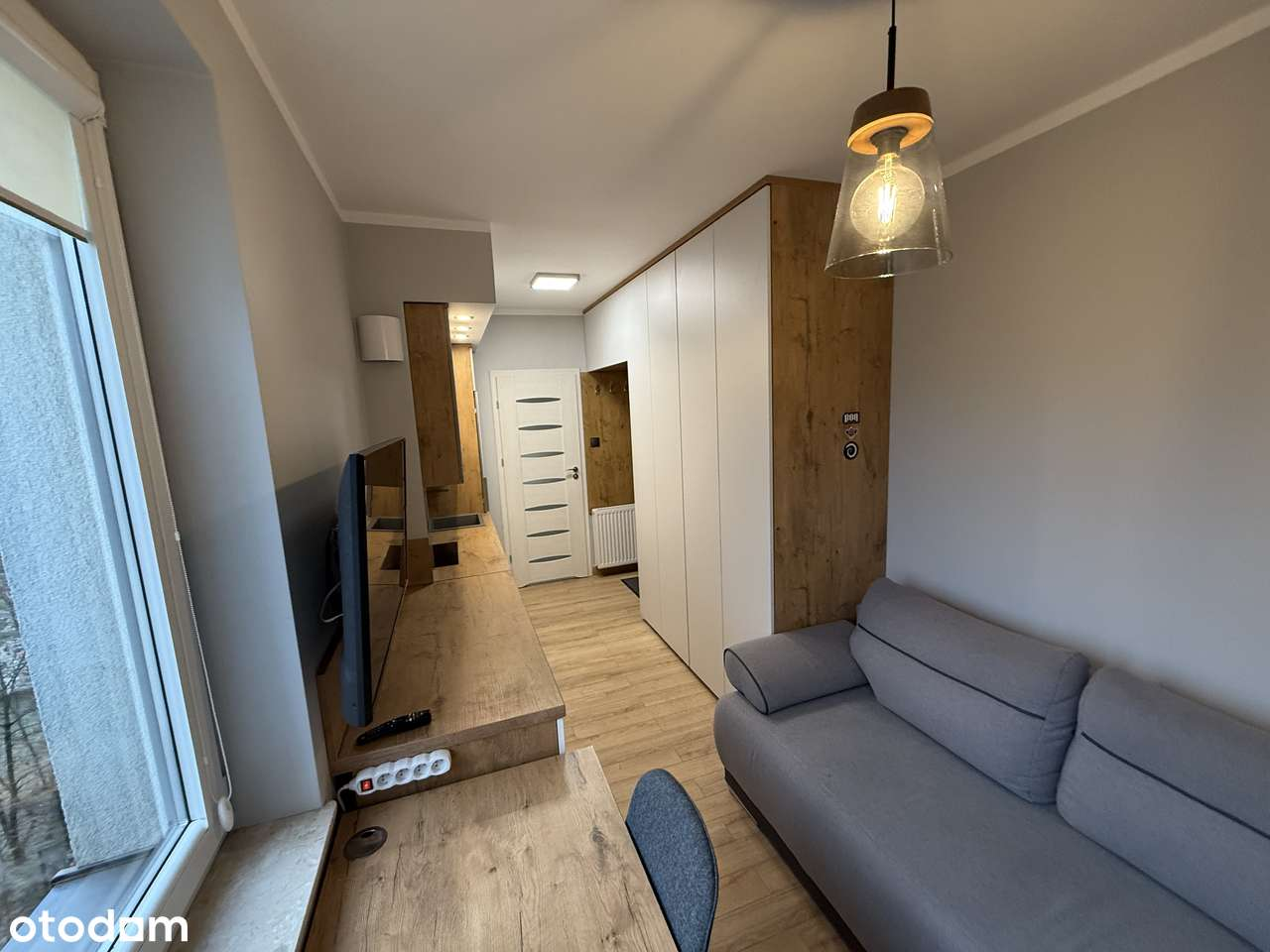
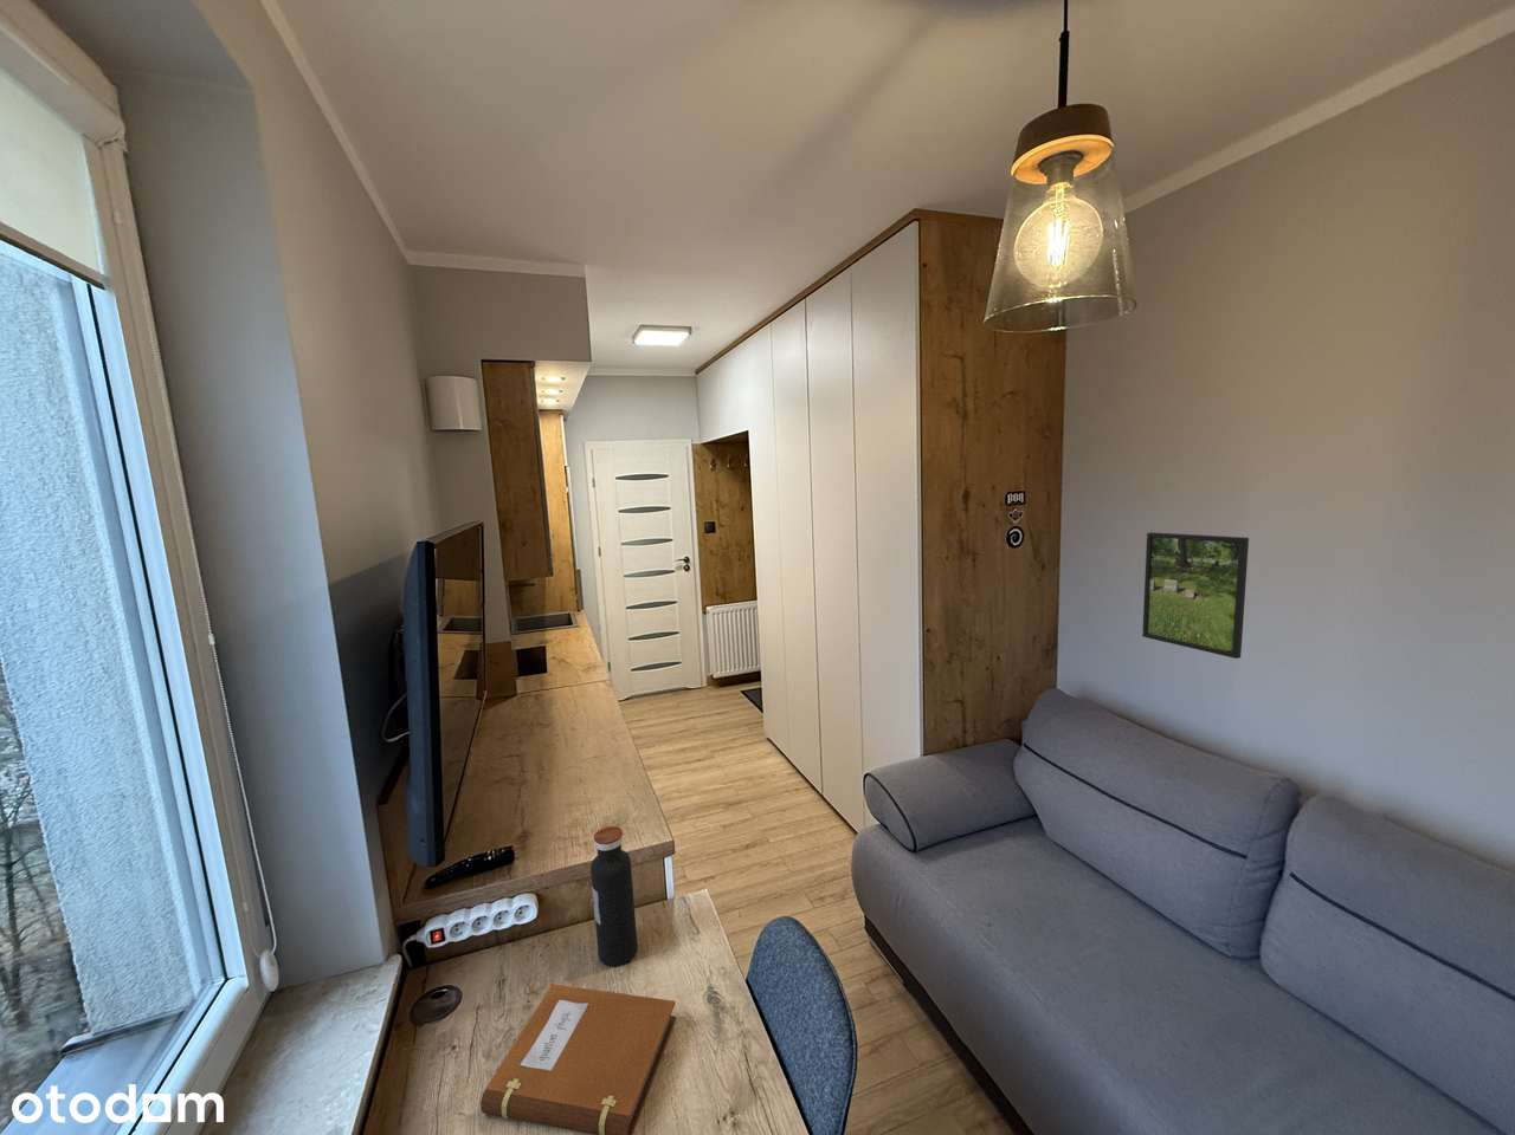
+ notebook (581, 1055)
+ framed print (1191, 591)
+ water bottle (613, 894)
